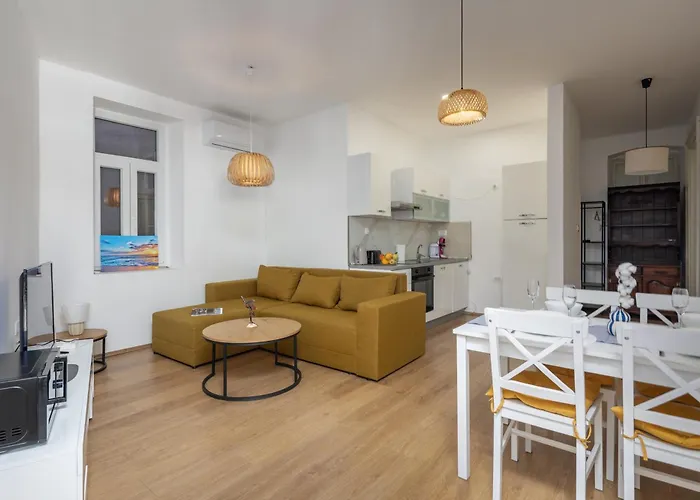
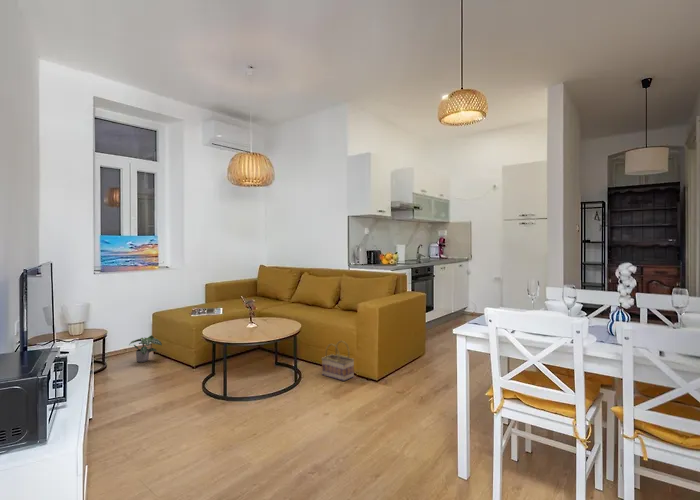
+ potted plant (145, 348)
+ basket (337, 359)
